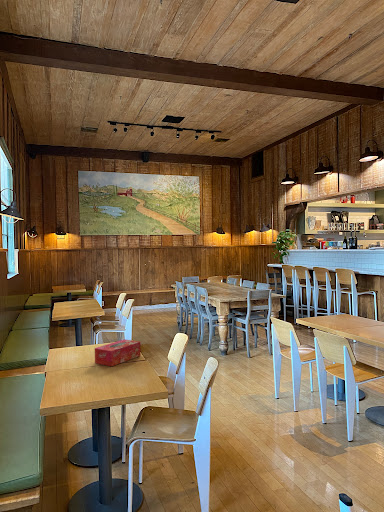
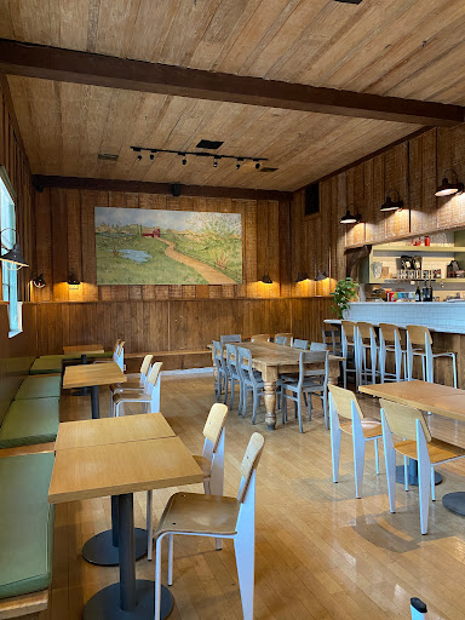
- tissue box (118, 352)
